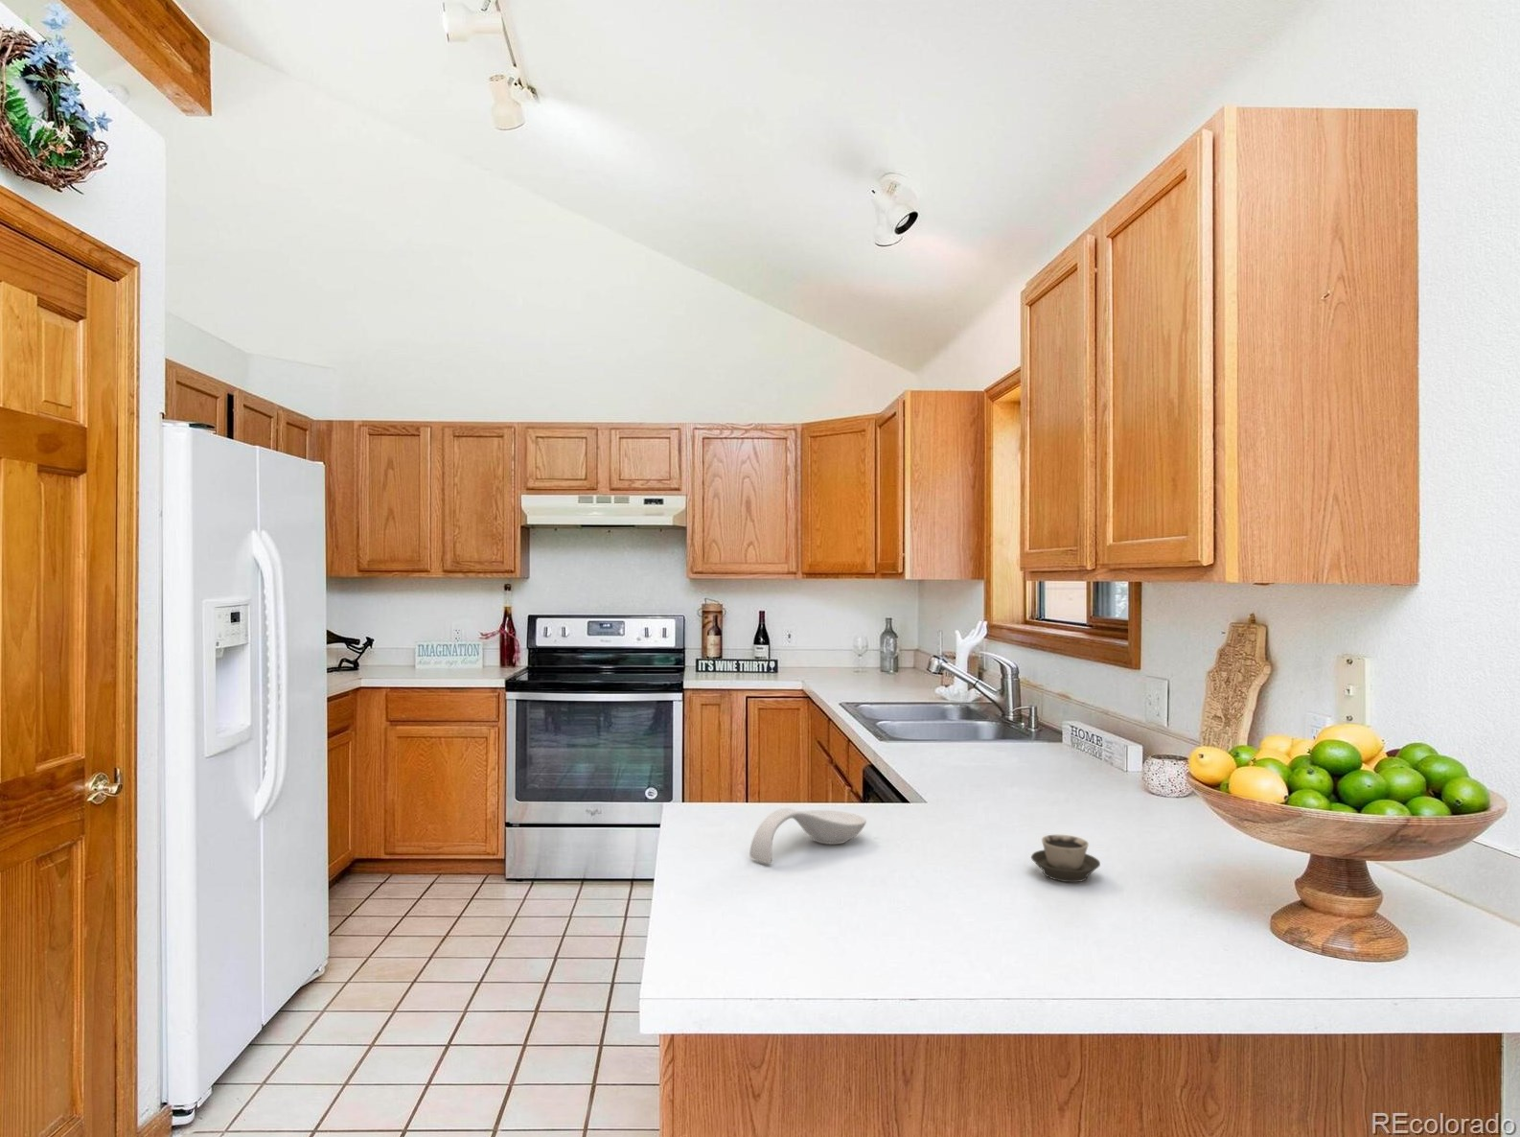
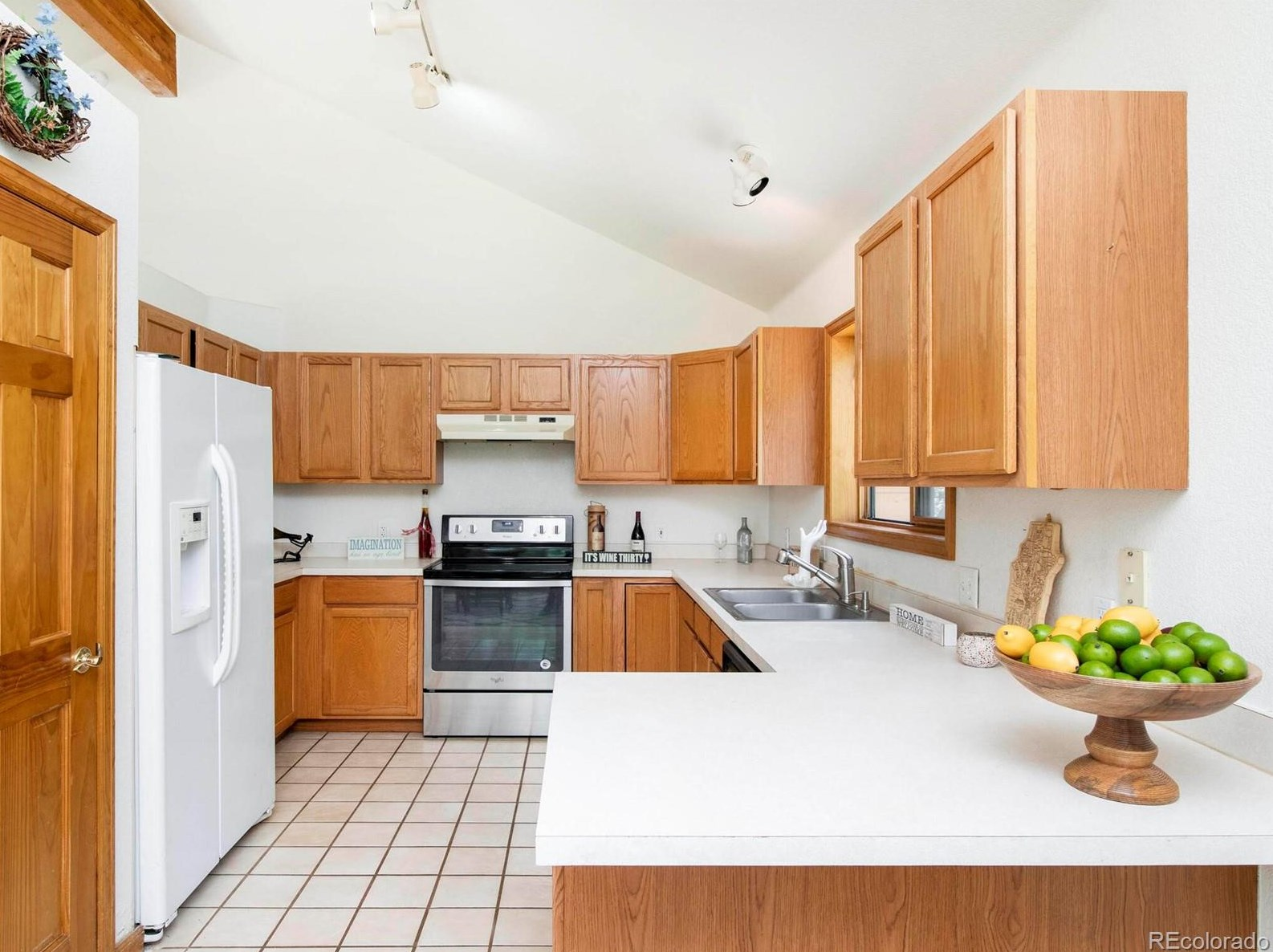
- spoon rest (808, 825)
- cup (1065, 858)
